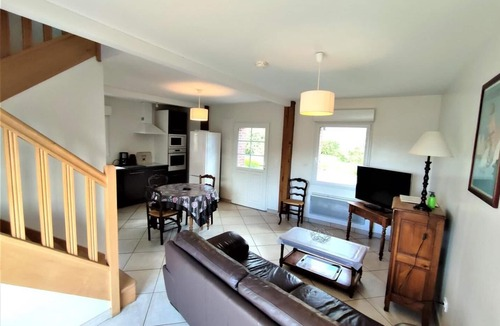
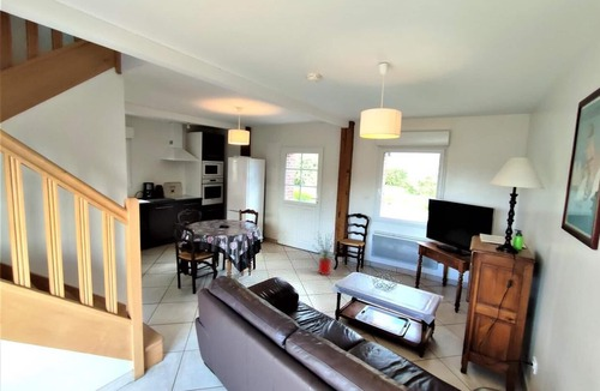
+ house plant (325, 251)
